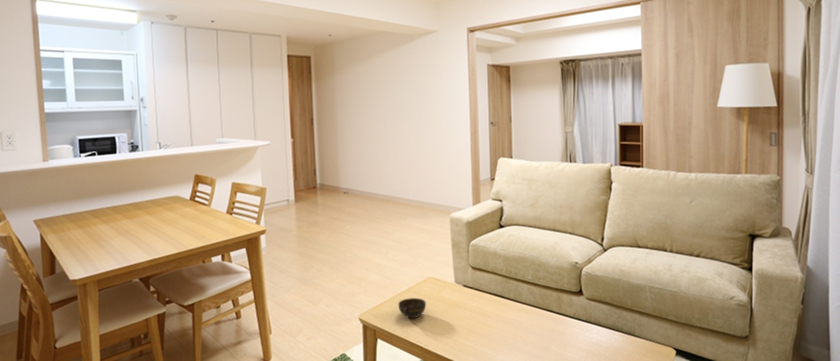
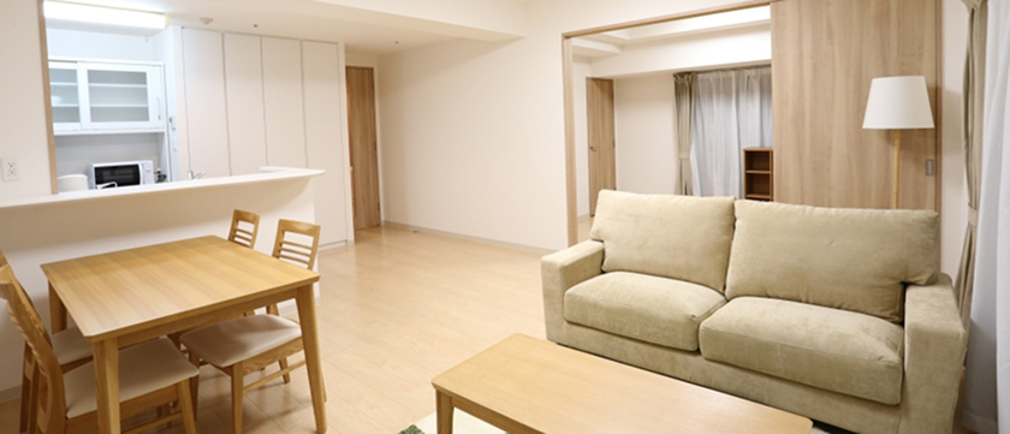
- cup (411, 310)
